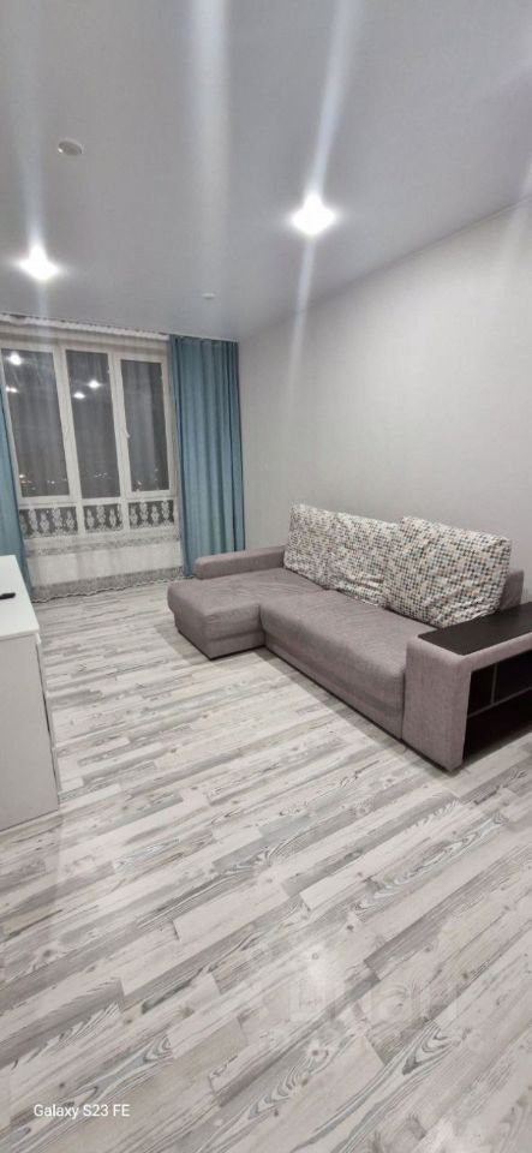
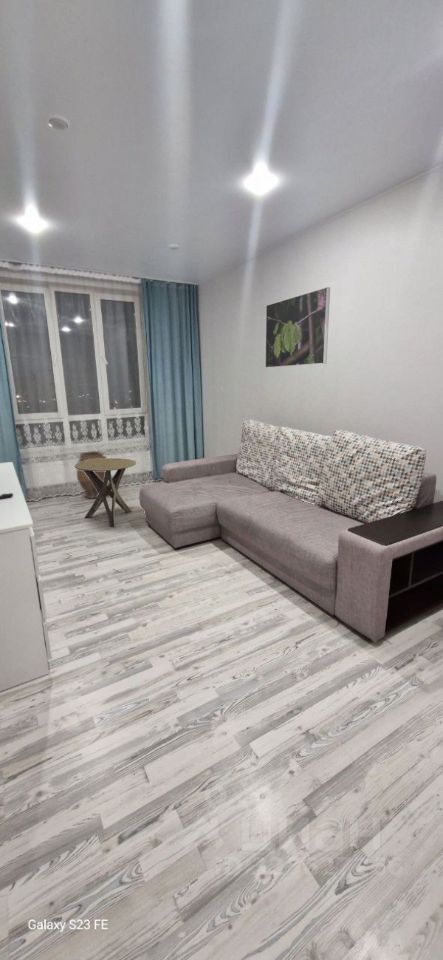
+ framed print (294, 332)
+ side table (108, 491)
+ vase (94, 472)
